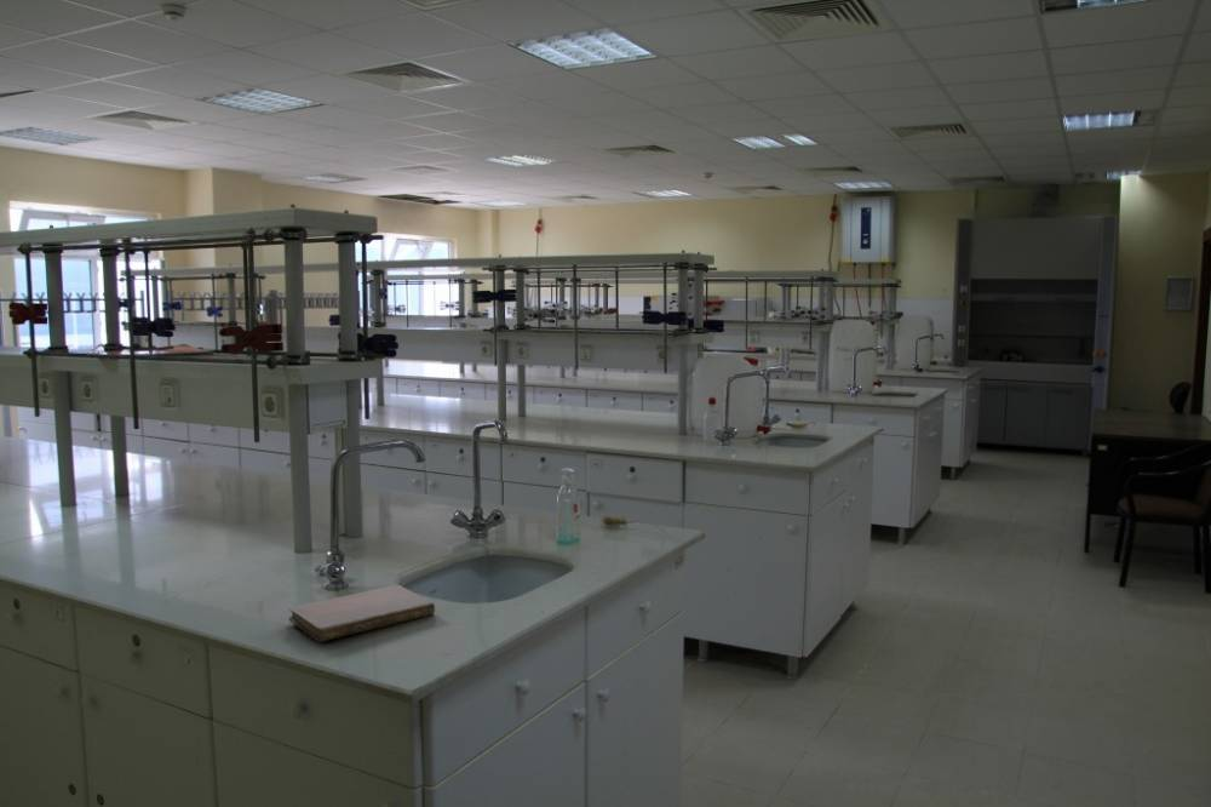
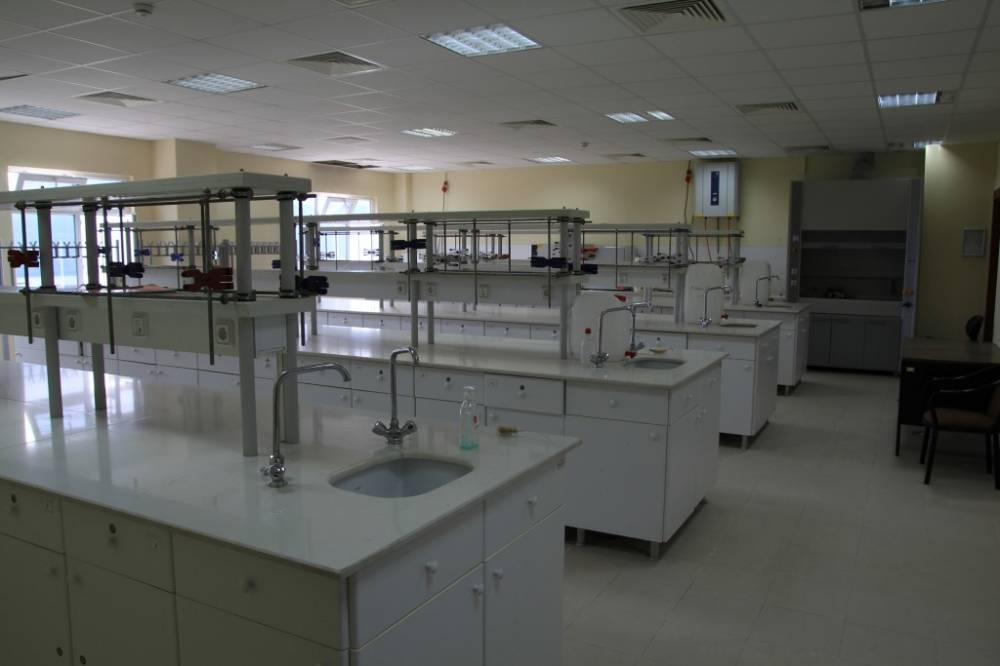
- notebook (362, 611)
